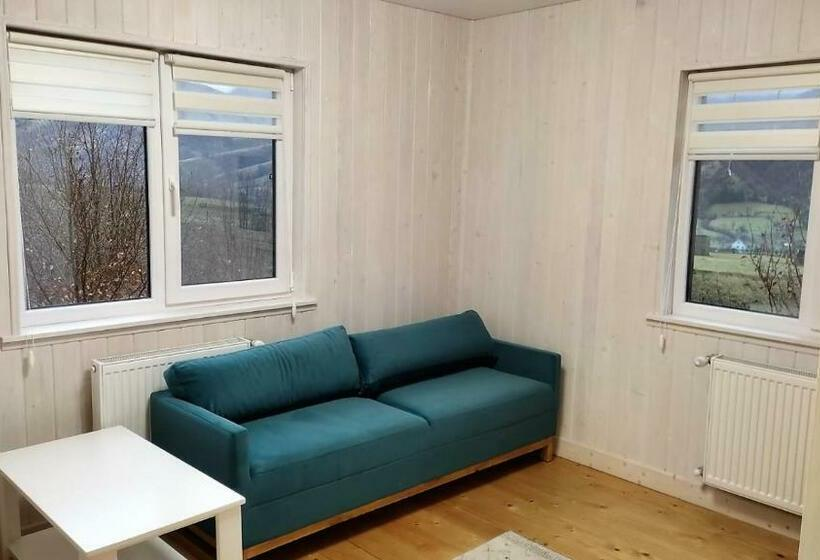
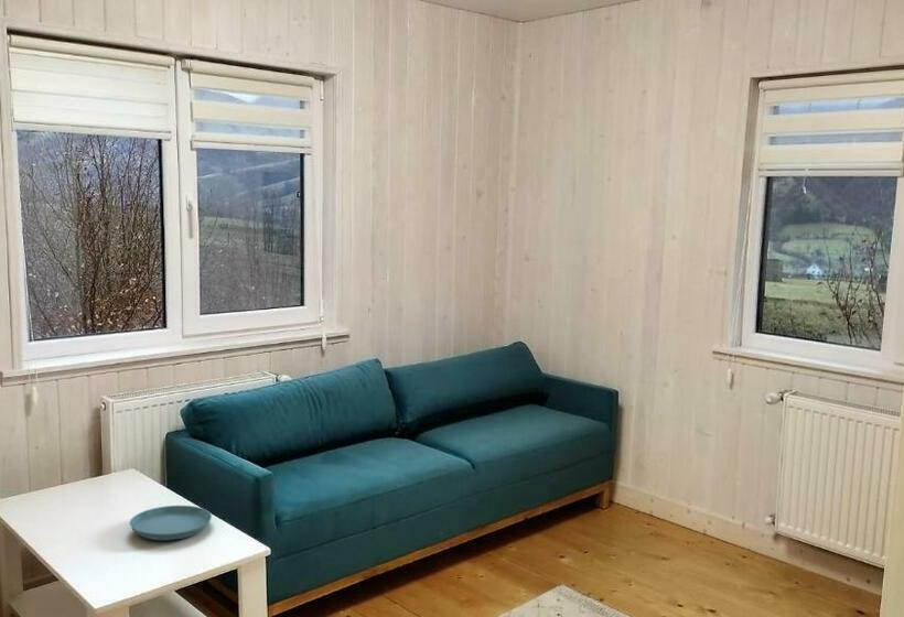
+ saucer (171, 523)
